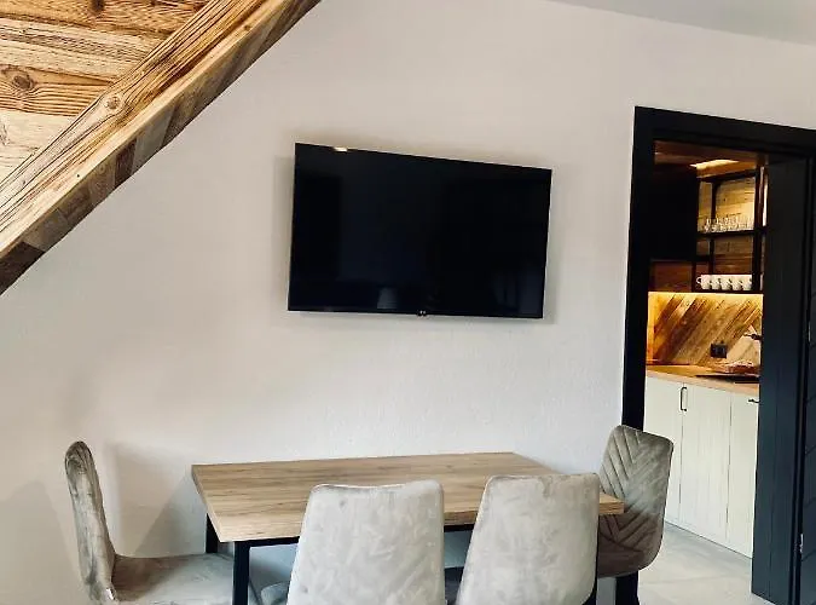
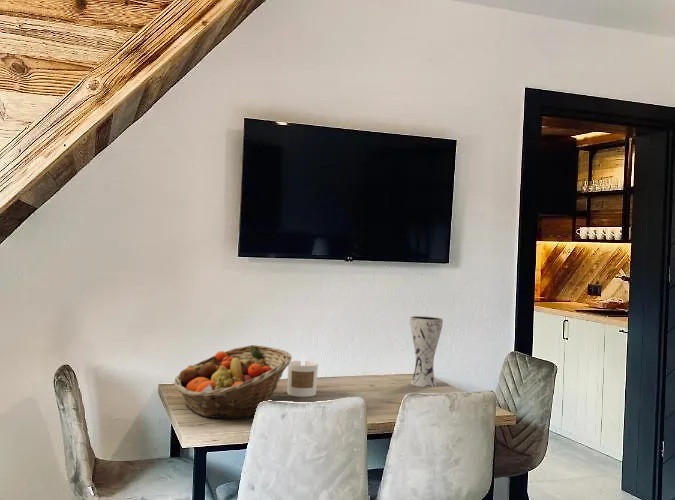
+ fruit basket (232, 379)
+ vase (425, 351)
+ candle (302, 375)
